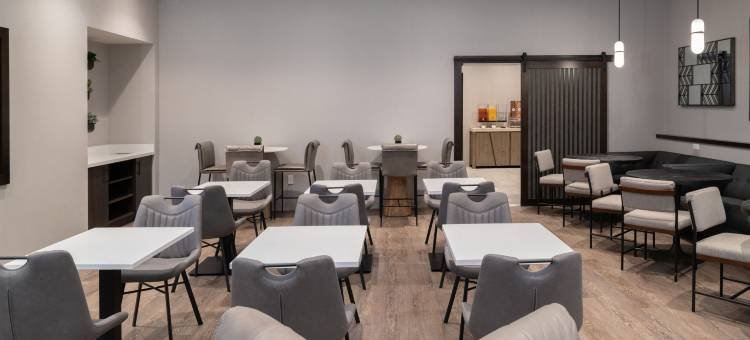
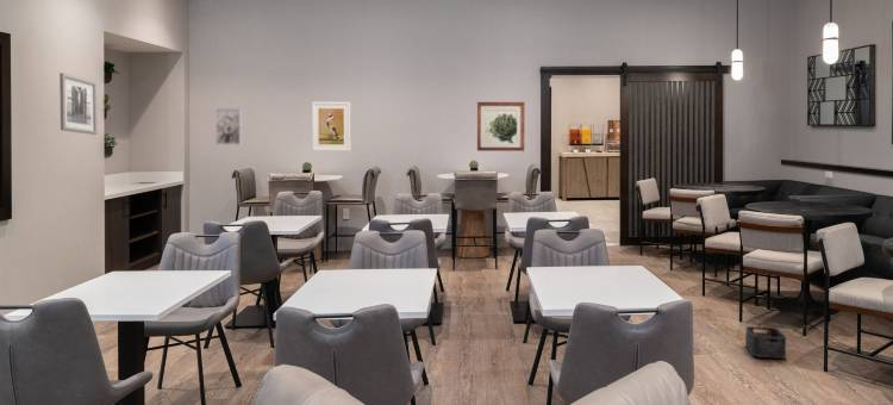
+ wall art (227, 126)
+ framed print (331, 126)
+ storage bin (764, 342)
+ wall art (79, 105)
+ wall art (500, 126)
